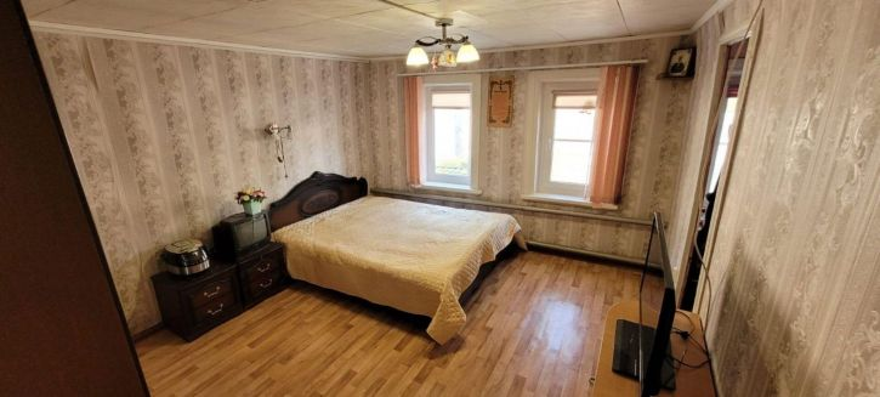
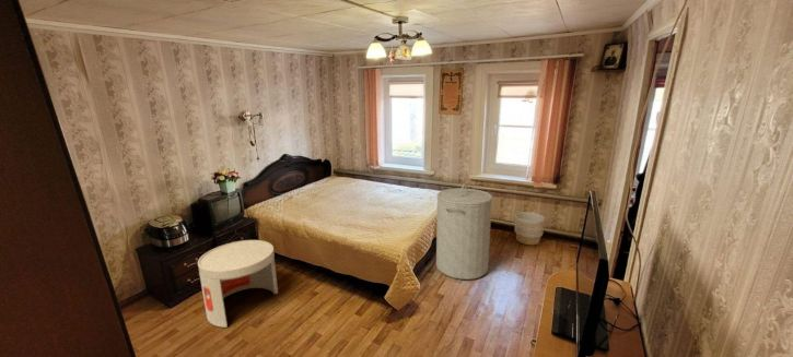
+ planter (528, 228)
+ laundry hamper (463, 225)
+ side table (241, 279)
